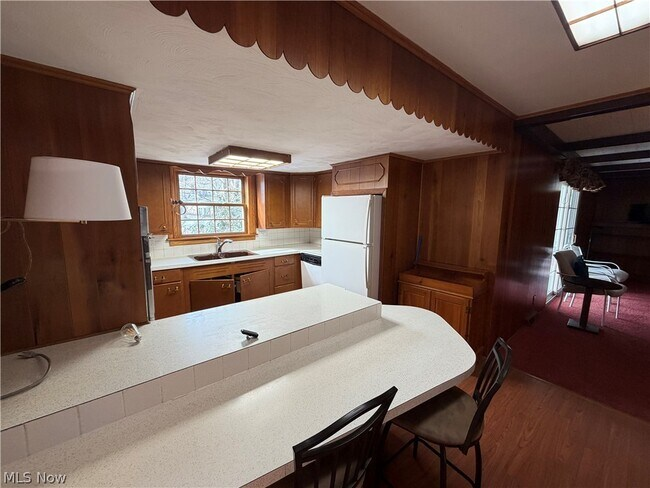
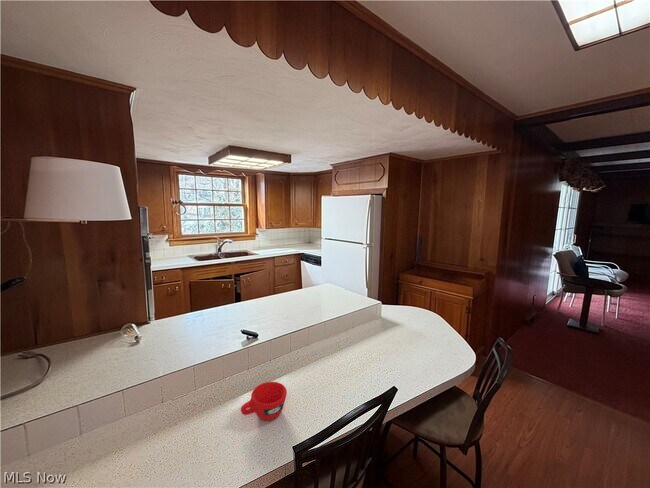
+ cup (264, 405)
